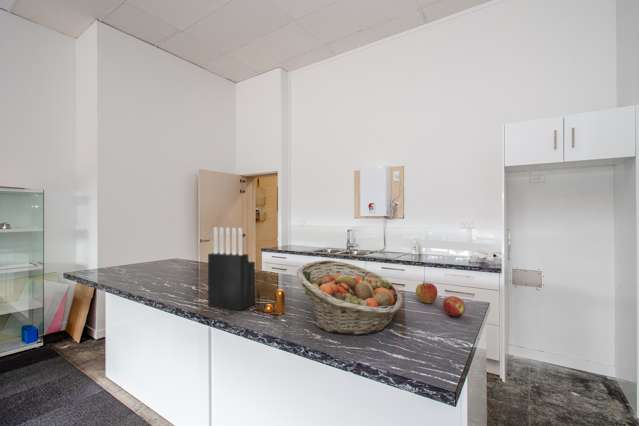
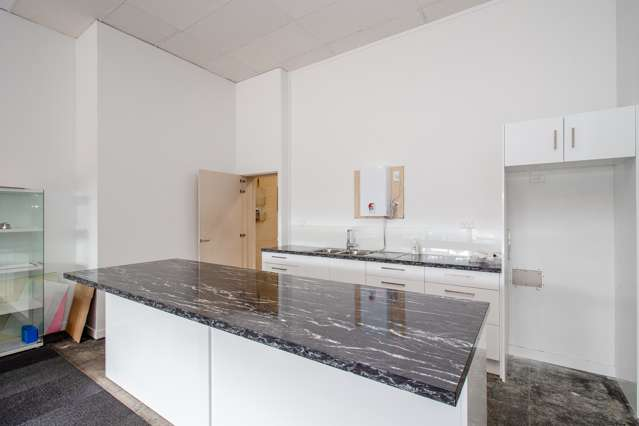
- fruit basket (350, 292)
- apple (426, 291)
- knife block (233, 265)
- apple (453, 305)
- pepper shaker (275, 300)
